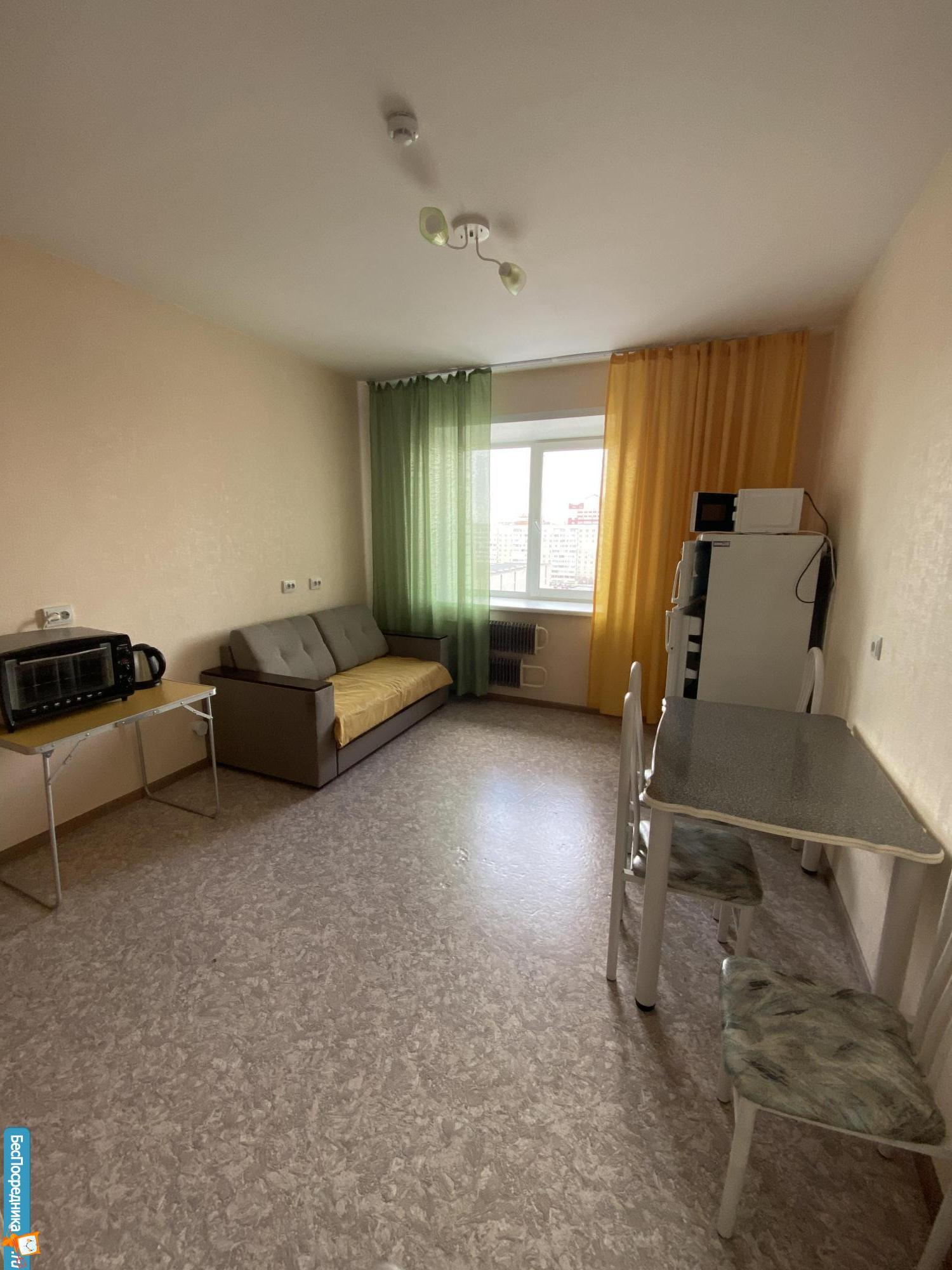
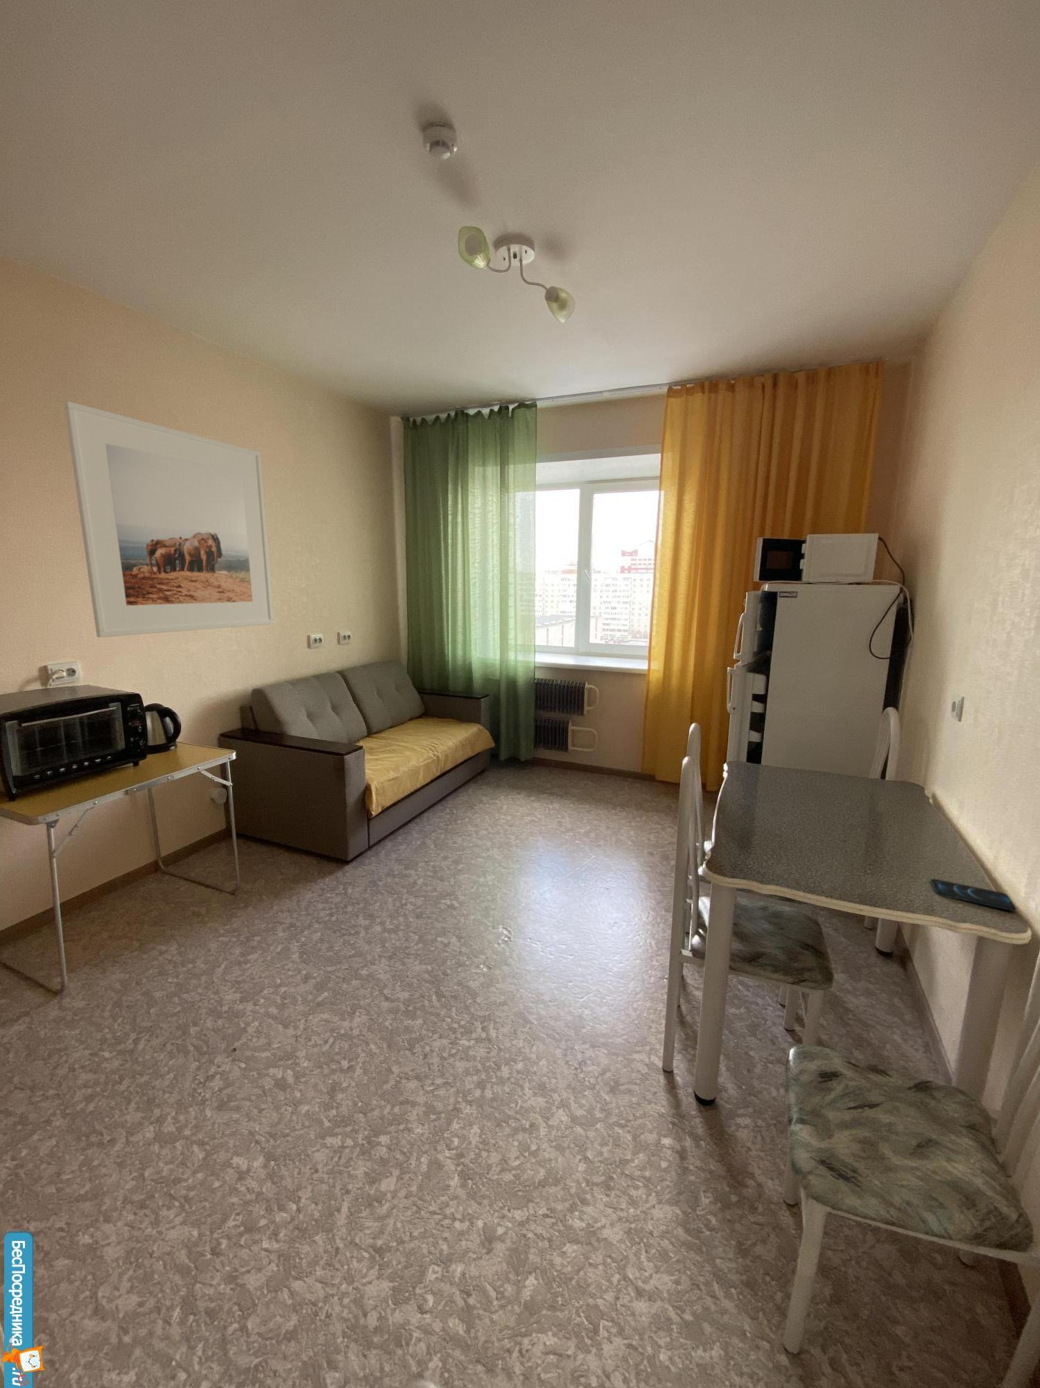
+ smartphone (971, 894)
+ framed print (188, 533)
